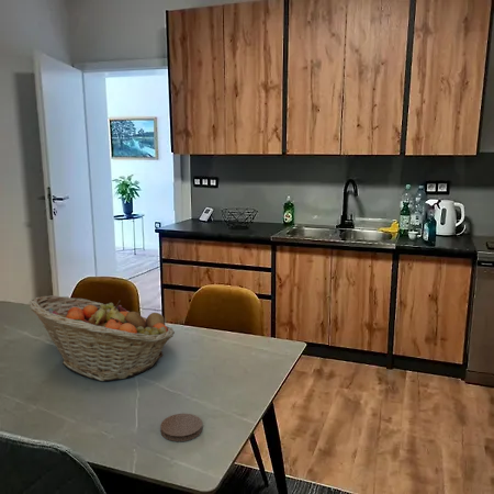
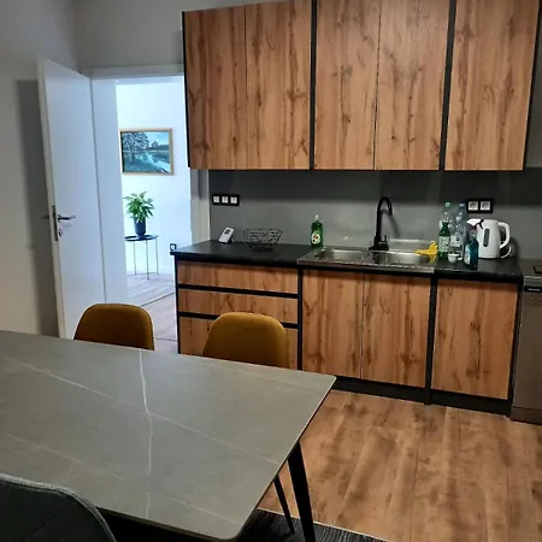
- coaster (181, 426)
- fruit basket (102, 328)
